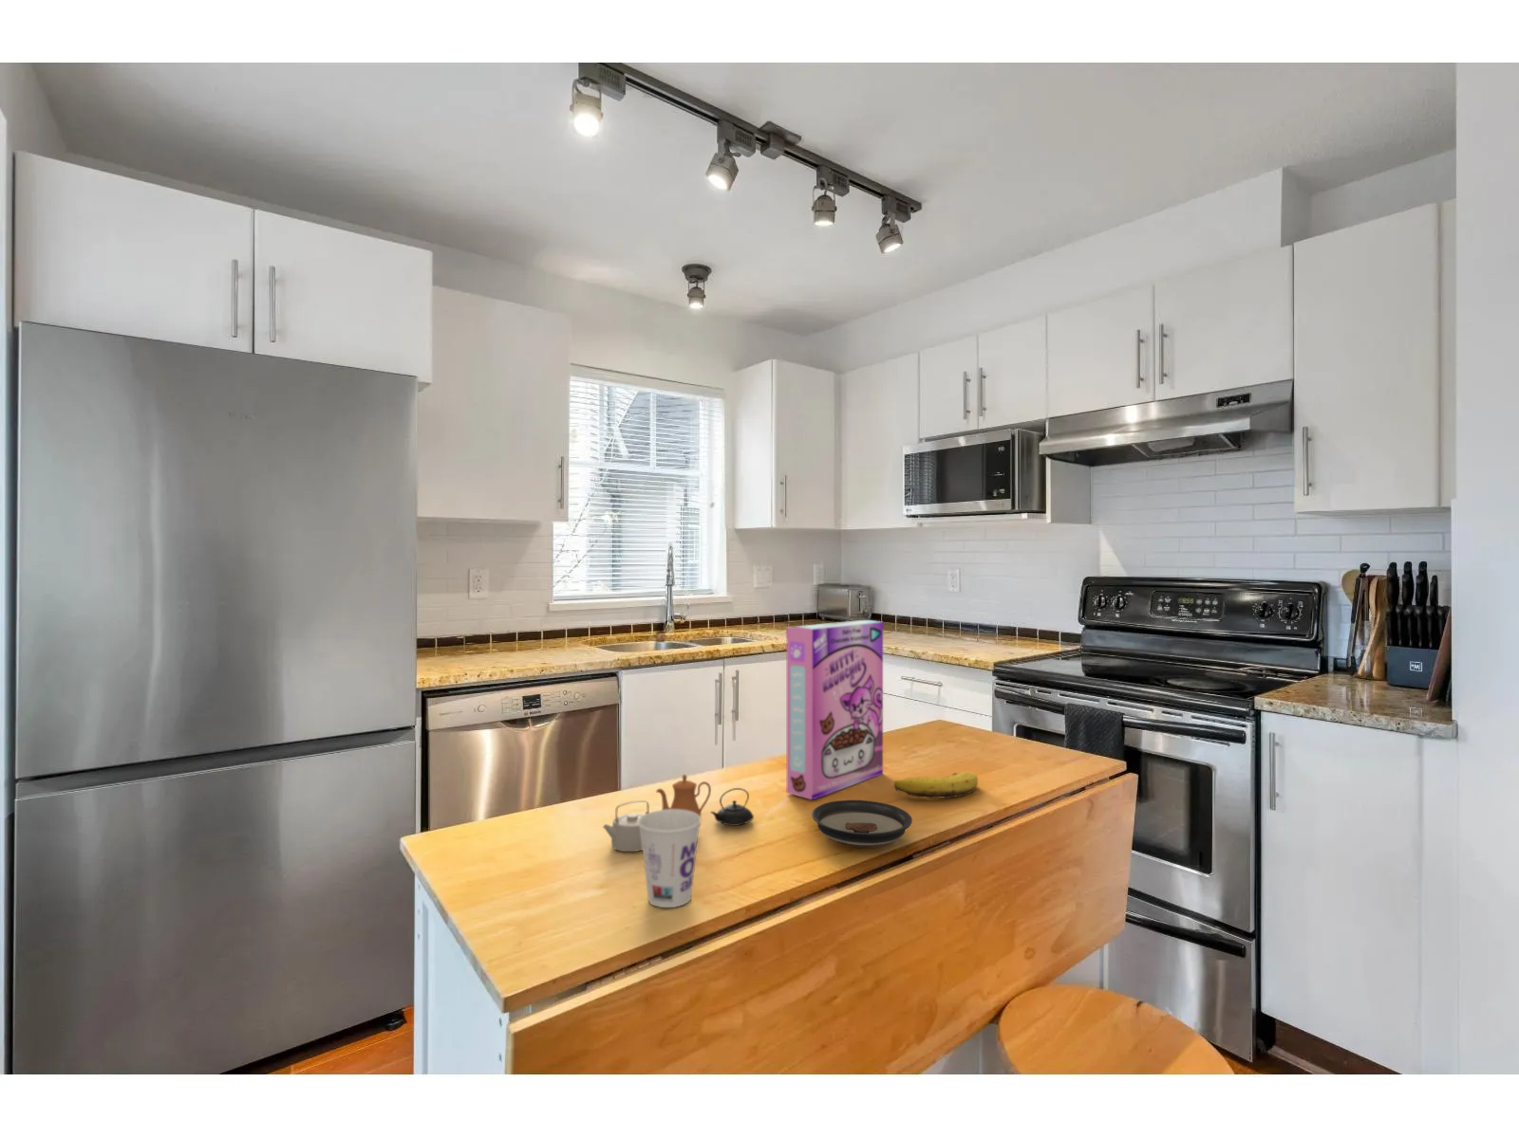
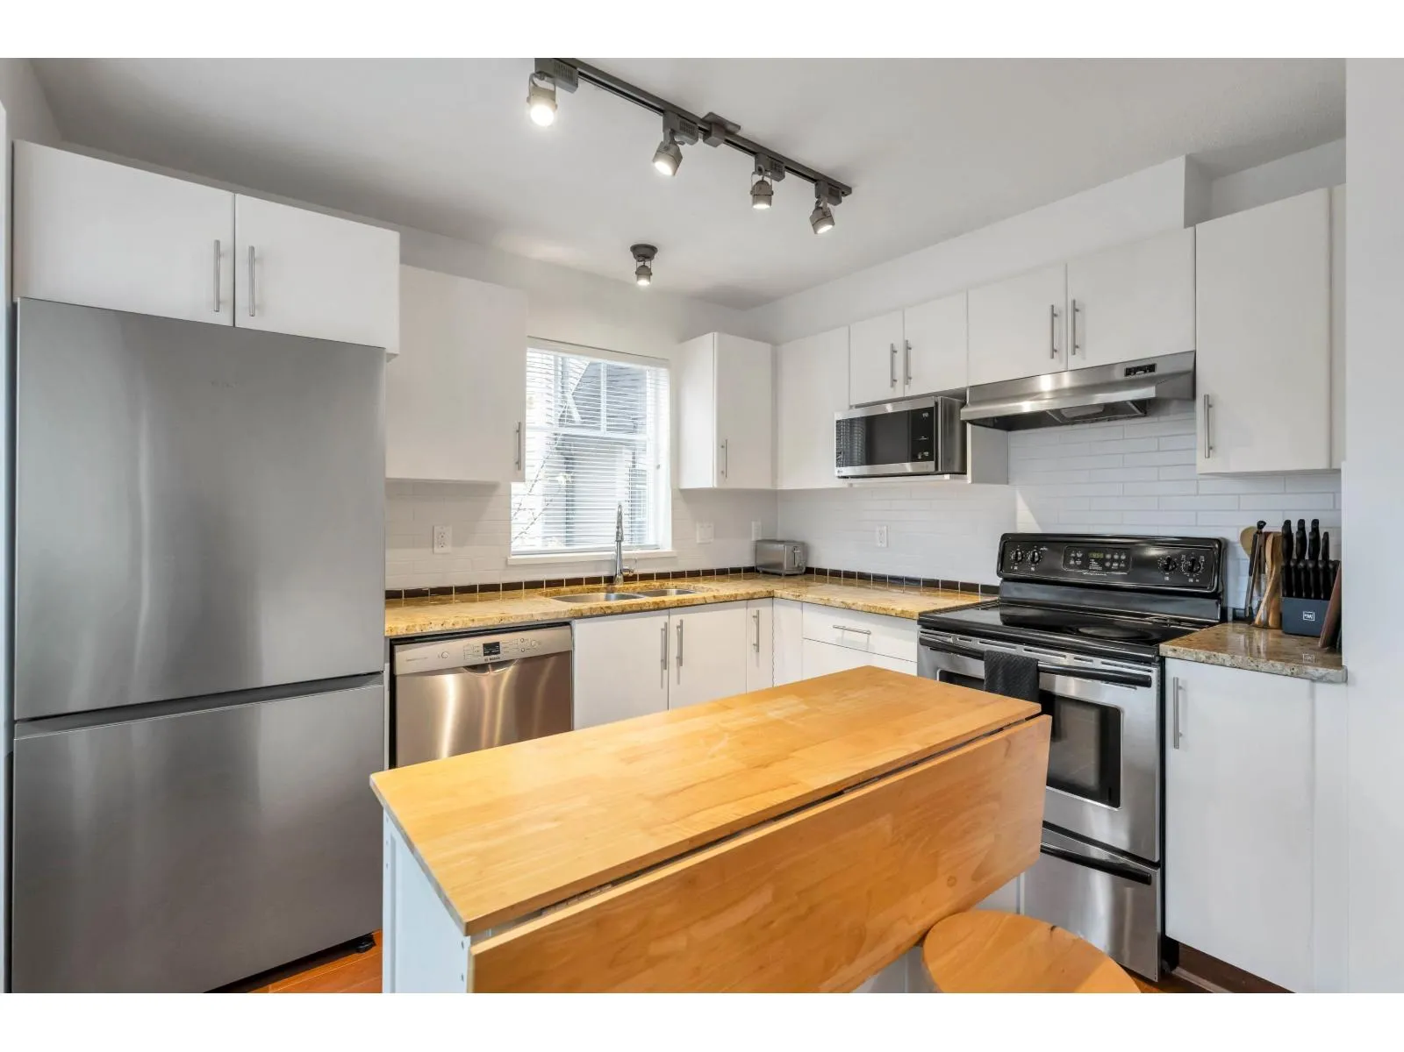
- teapot (681, 804)
- cereal box (836, 703)
- cup (670, 858)
- banana (944, 779)
- saucer (861, 827)
